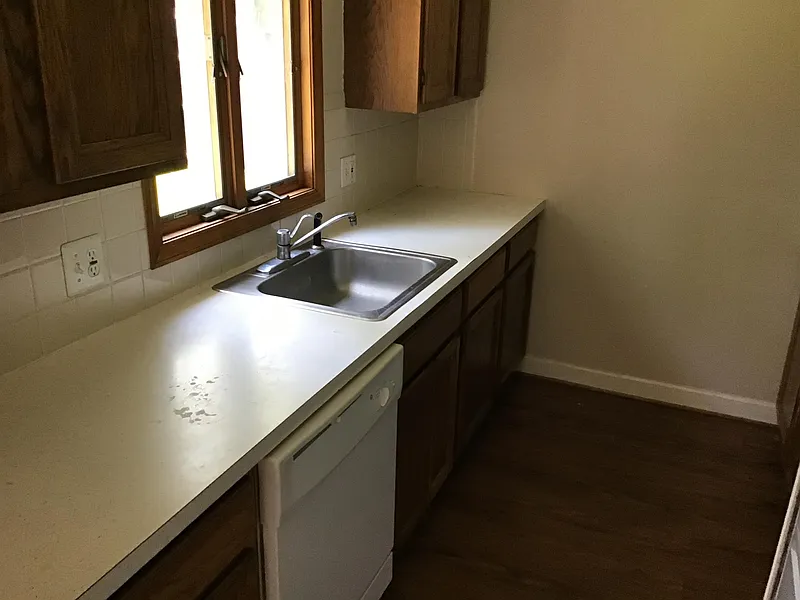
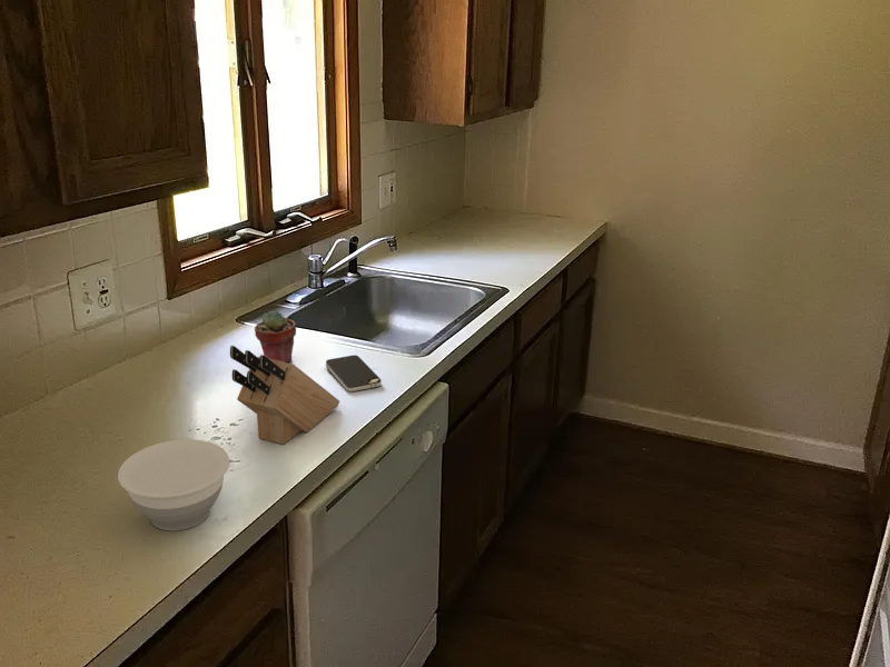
+ knife block (284, 379)
+ smartphone (353, 372)
+ bowl (177, 489)
+ potted succulent (276, 335)
